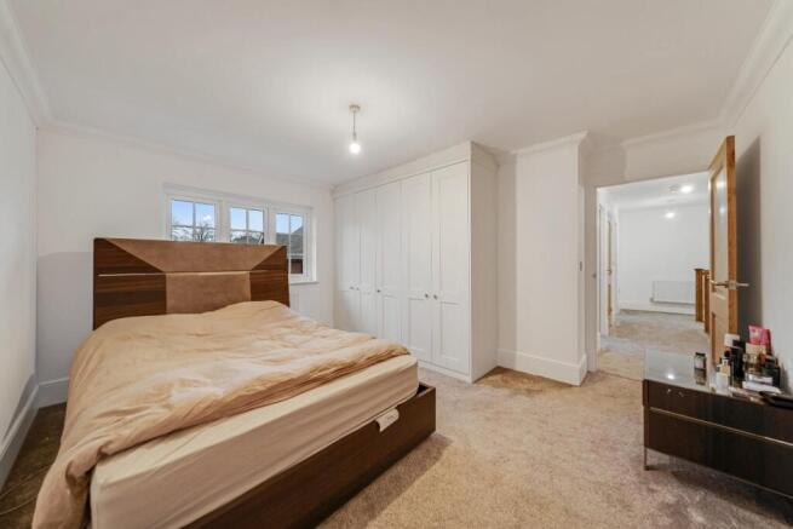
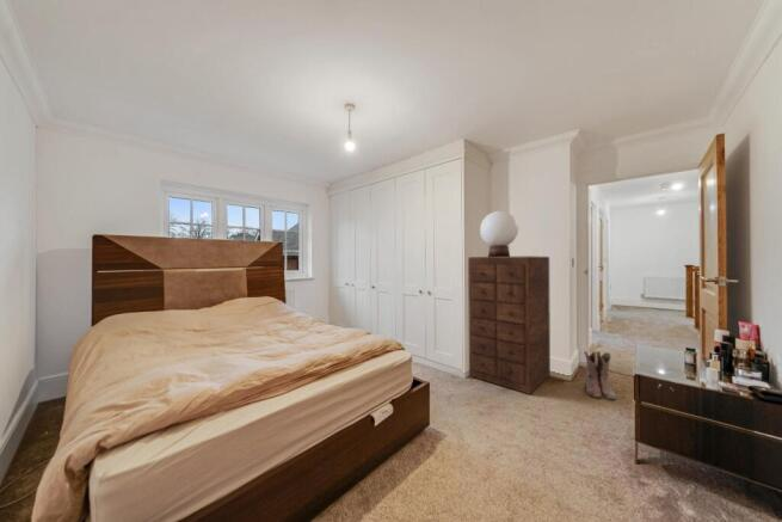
+ table lamp (498, 233)
+ dresser (507, 317)
+ boots (599, 373)
